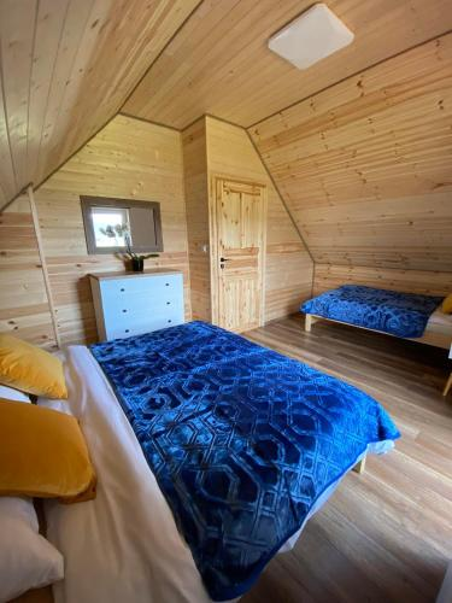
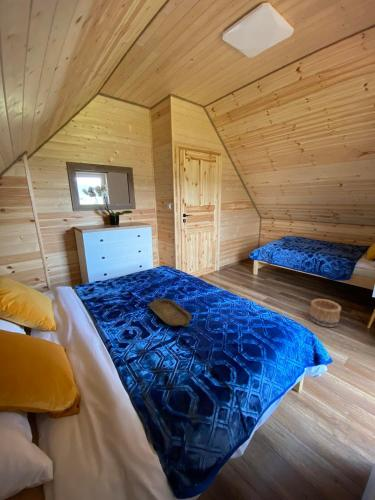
+ basket (324, 312)
+ serving tray (169, 311)
